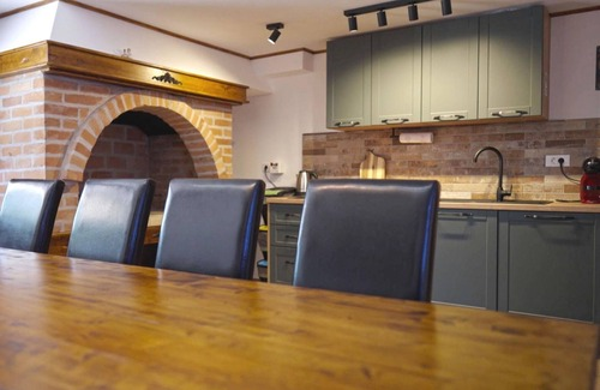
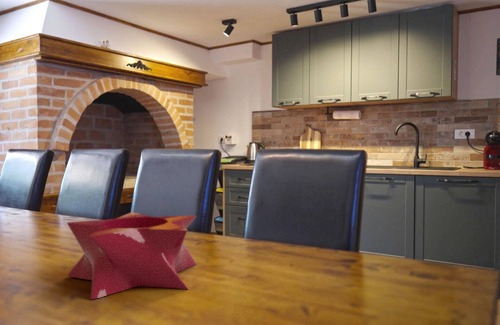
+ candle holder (135, 247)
